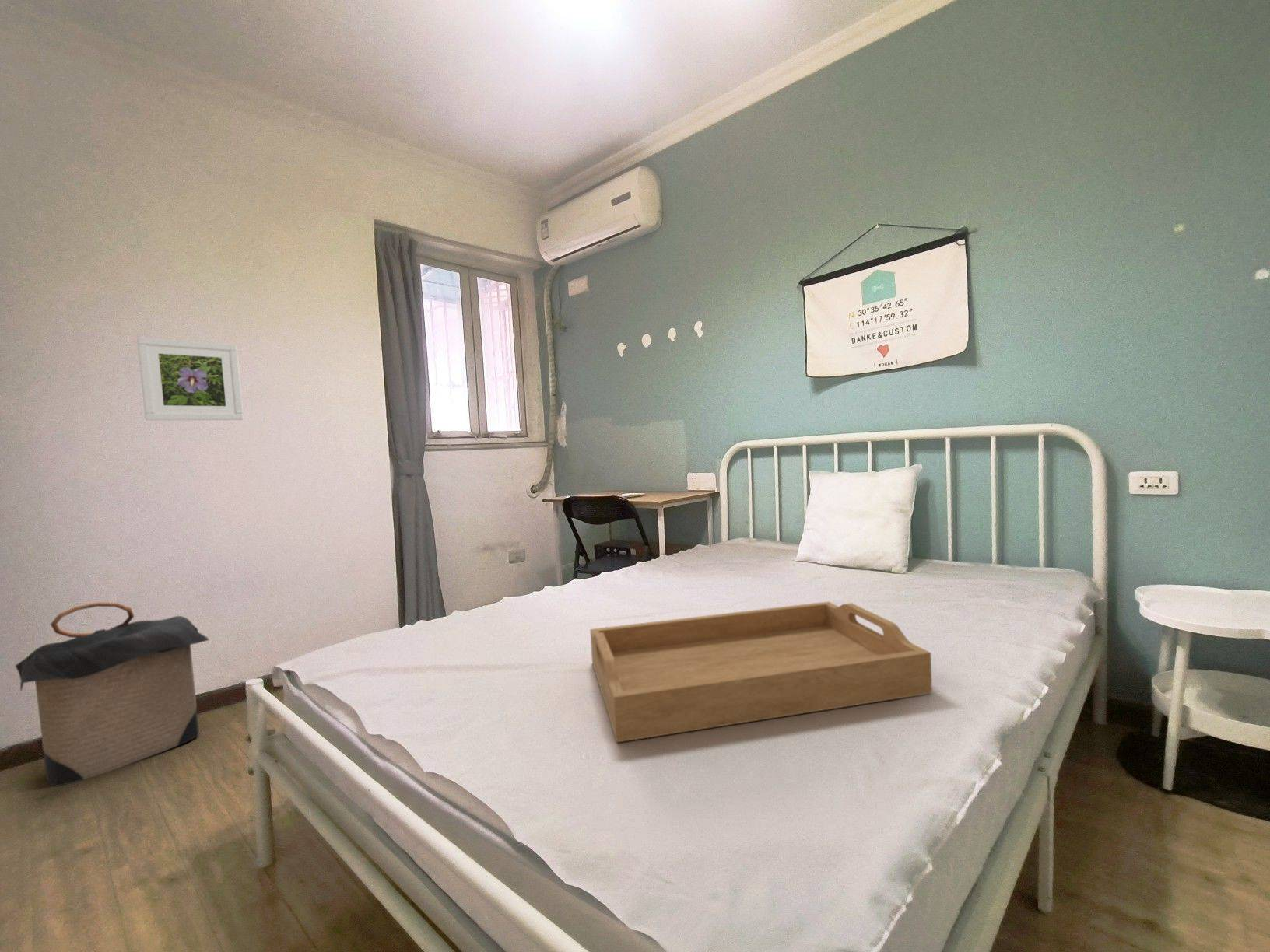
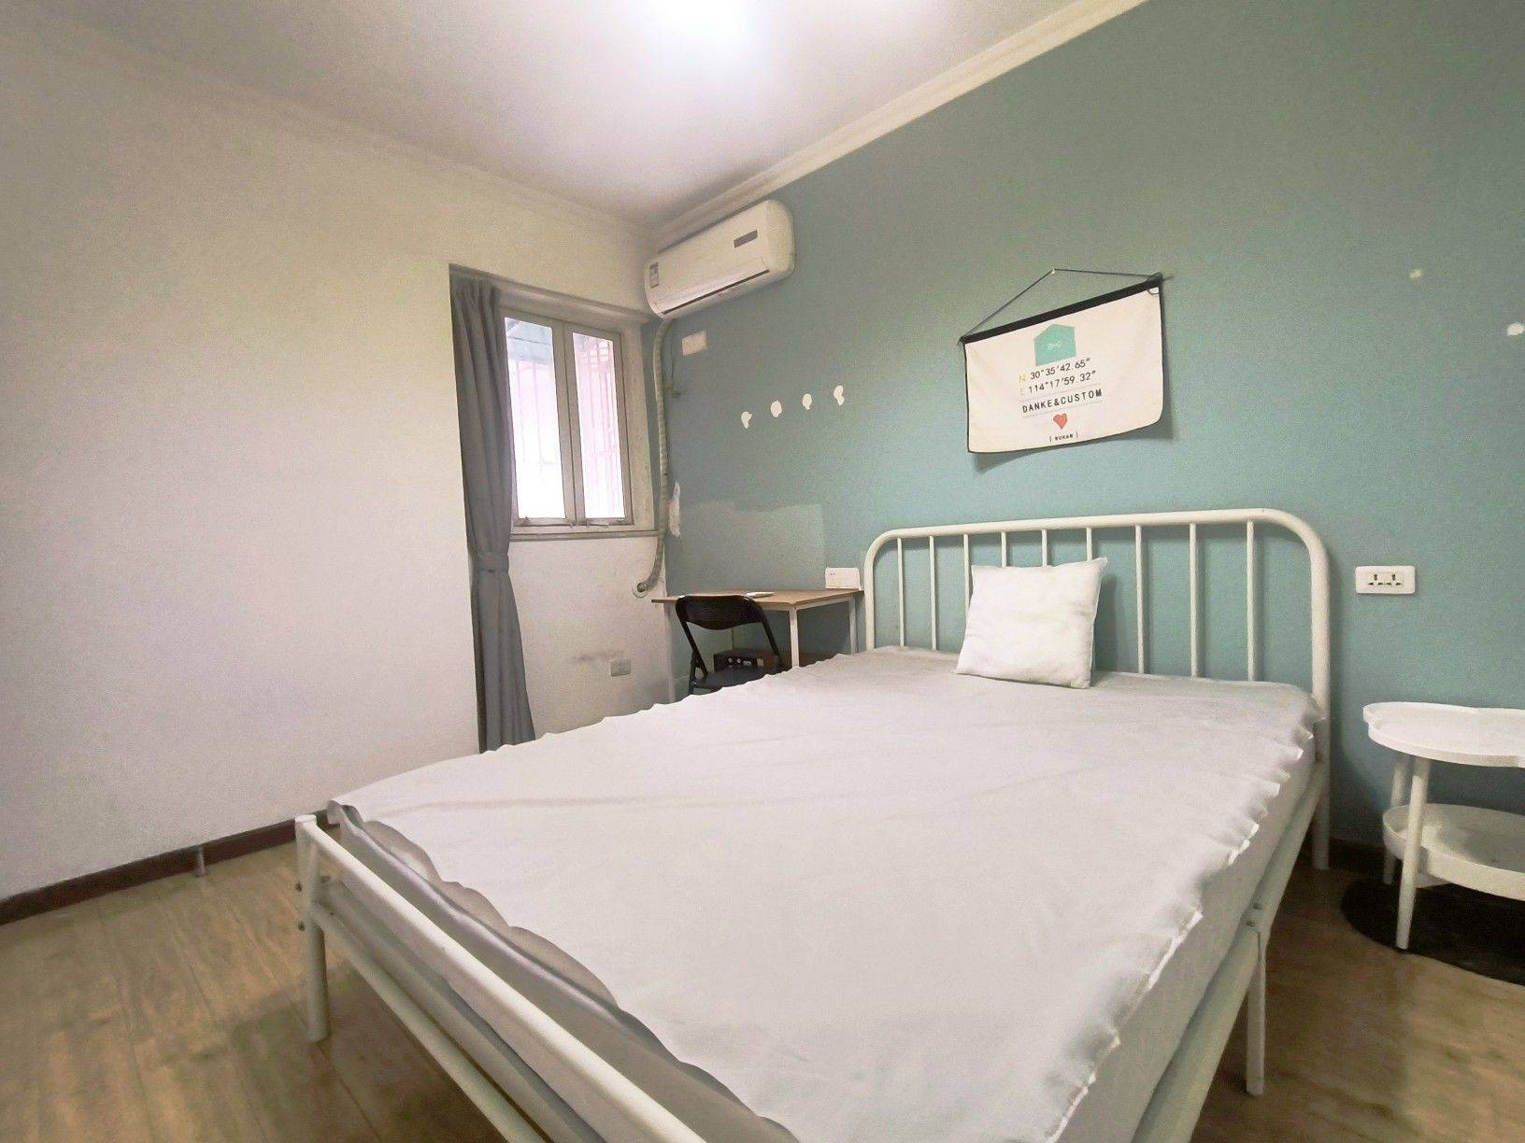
- serving tray (743, 652)
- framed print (193, 380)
- laundry hamper (122, 674)
